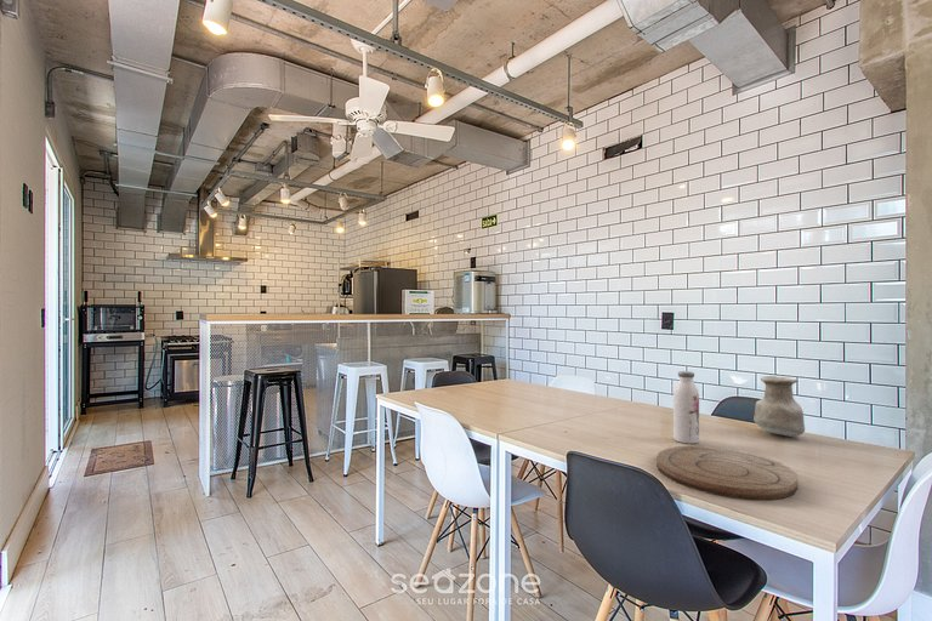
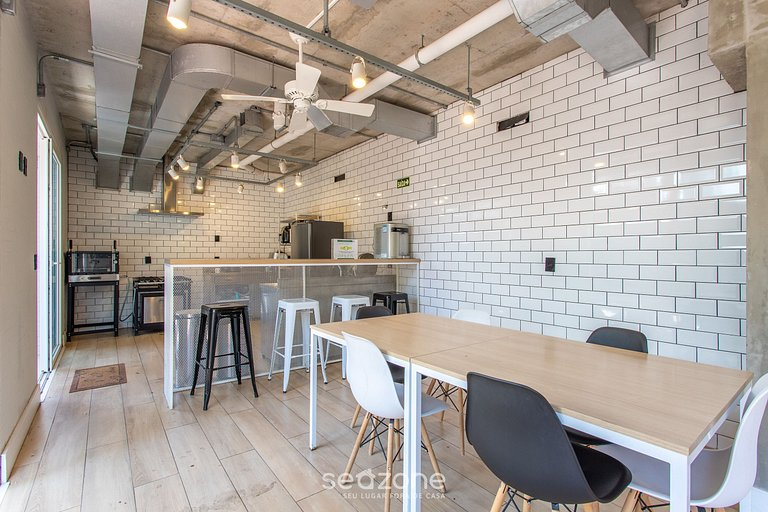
- water bottle (686, 405)
- cutting board (722, 468)
- vase (779, 406)
